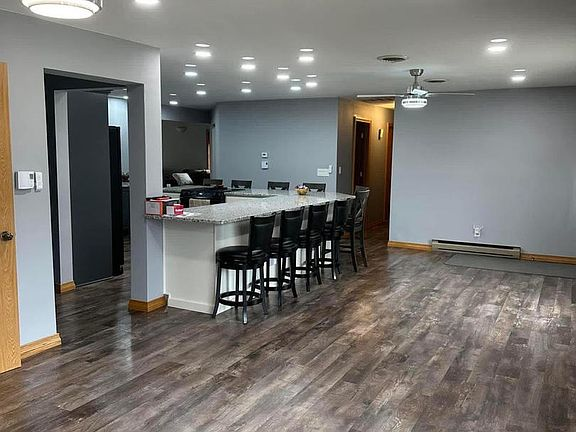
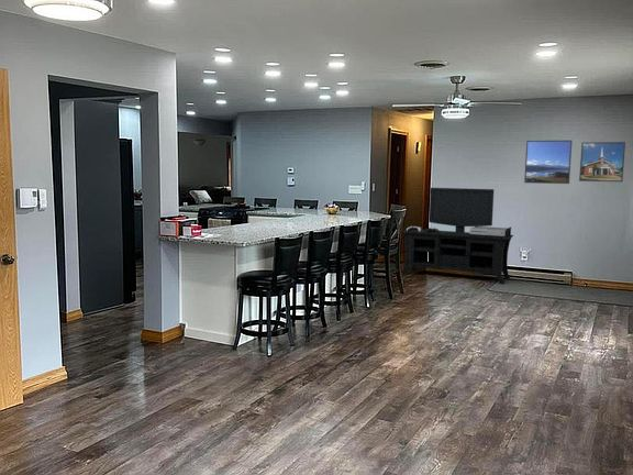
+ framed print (601, 162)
+ media console (456, 232)
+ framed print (547, 162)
